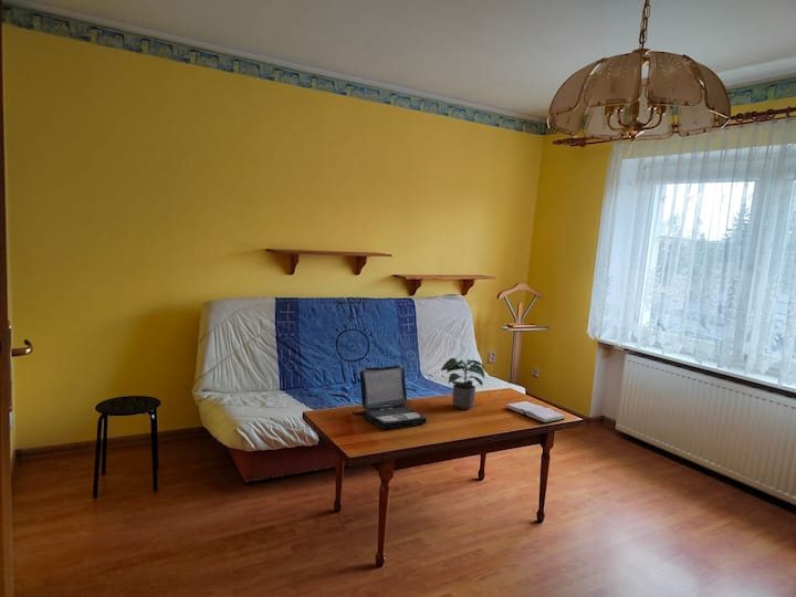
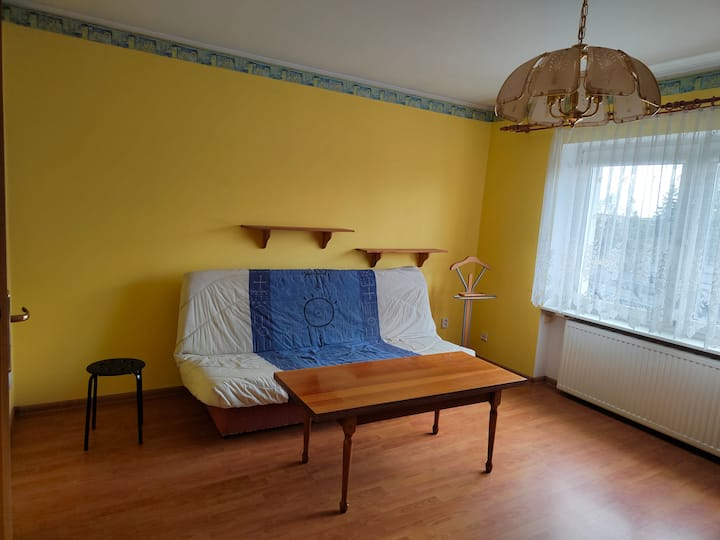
- laptop (391, 395)
- hardback book (534, 410)
- potted plant (463, 383)
